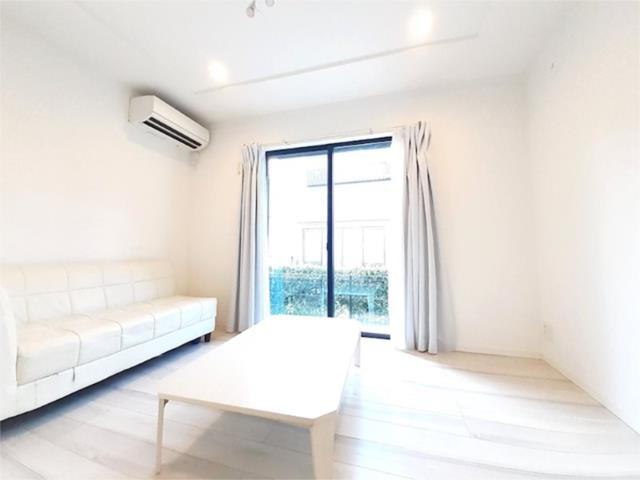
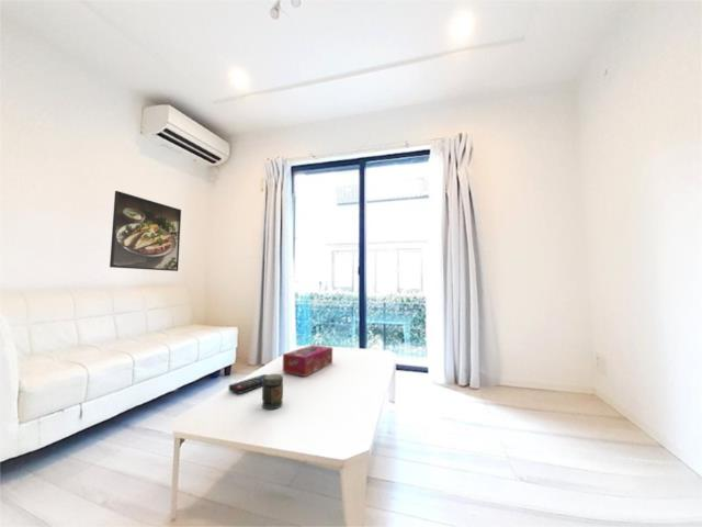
+ tissue box (308, 359)
+ remote control (252, 382)
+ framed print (149, 235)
+ jar (272, 390)
